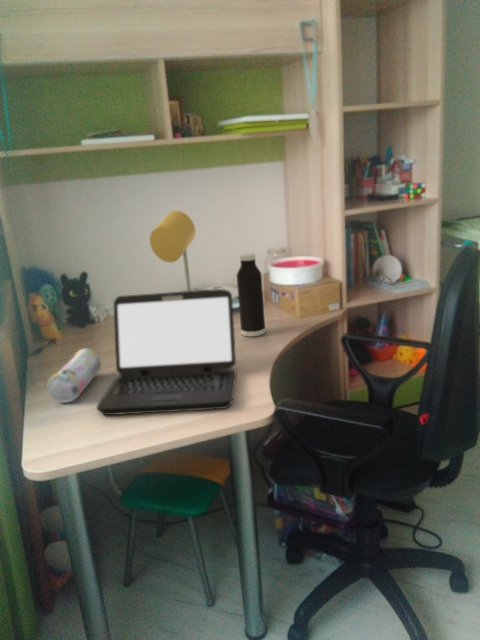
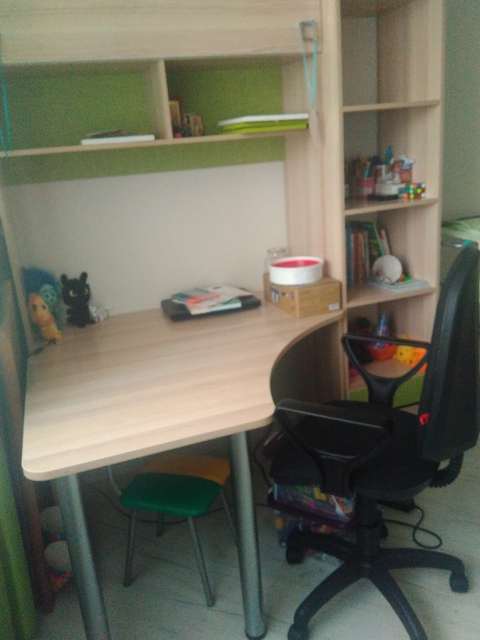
- laptop (168, 348)
- water bottle (250, 294)
- pencil case (75, 374)
- desk lamp (185, 280)
